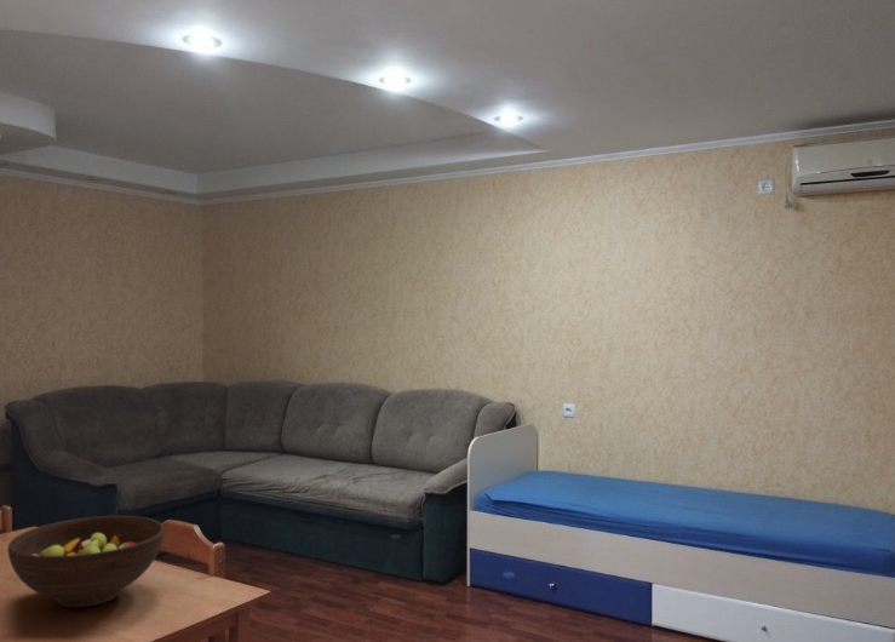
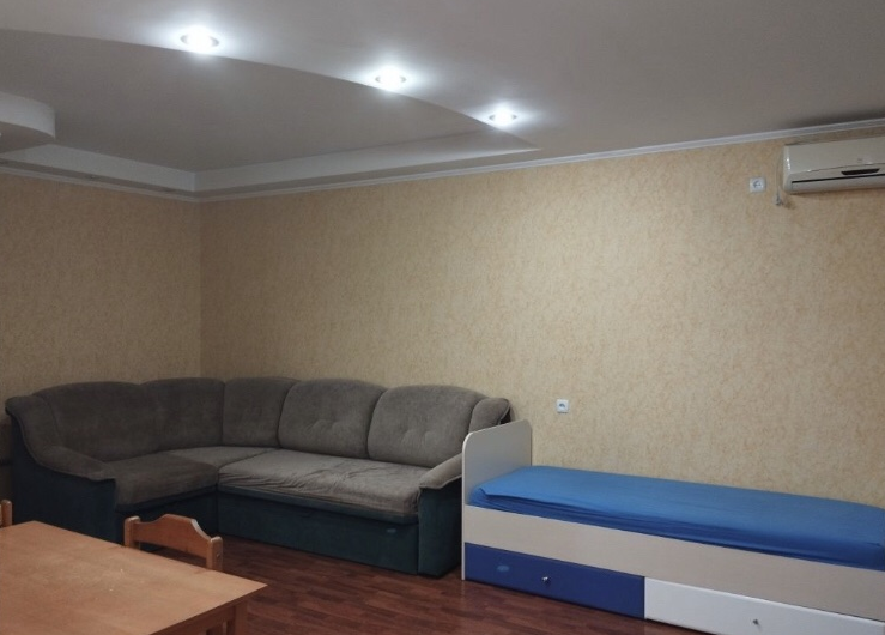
- fruit bowl (88, 566)
